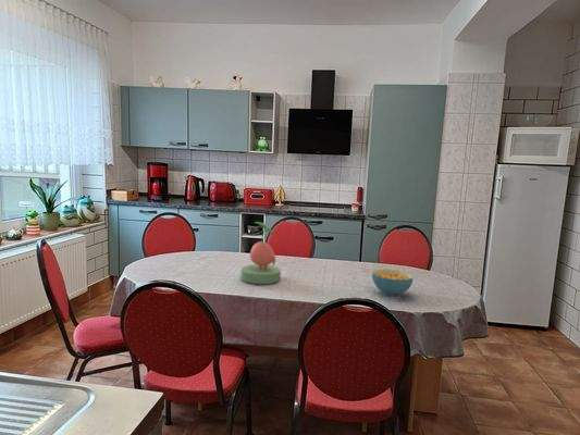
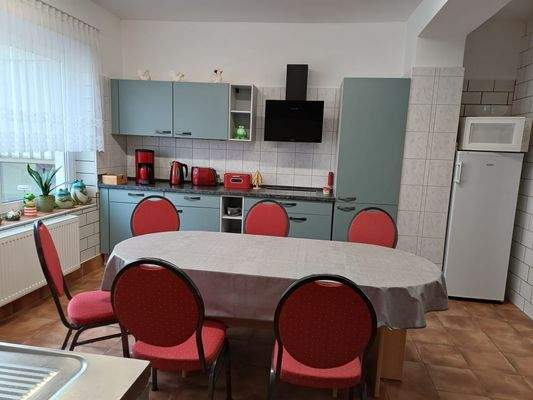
- cereal bowl (392, 284)
- plant (261, 250)
